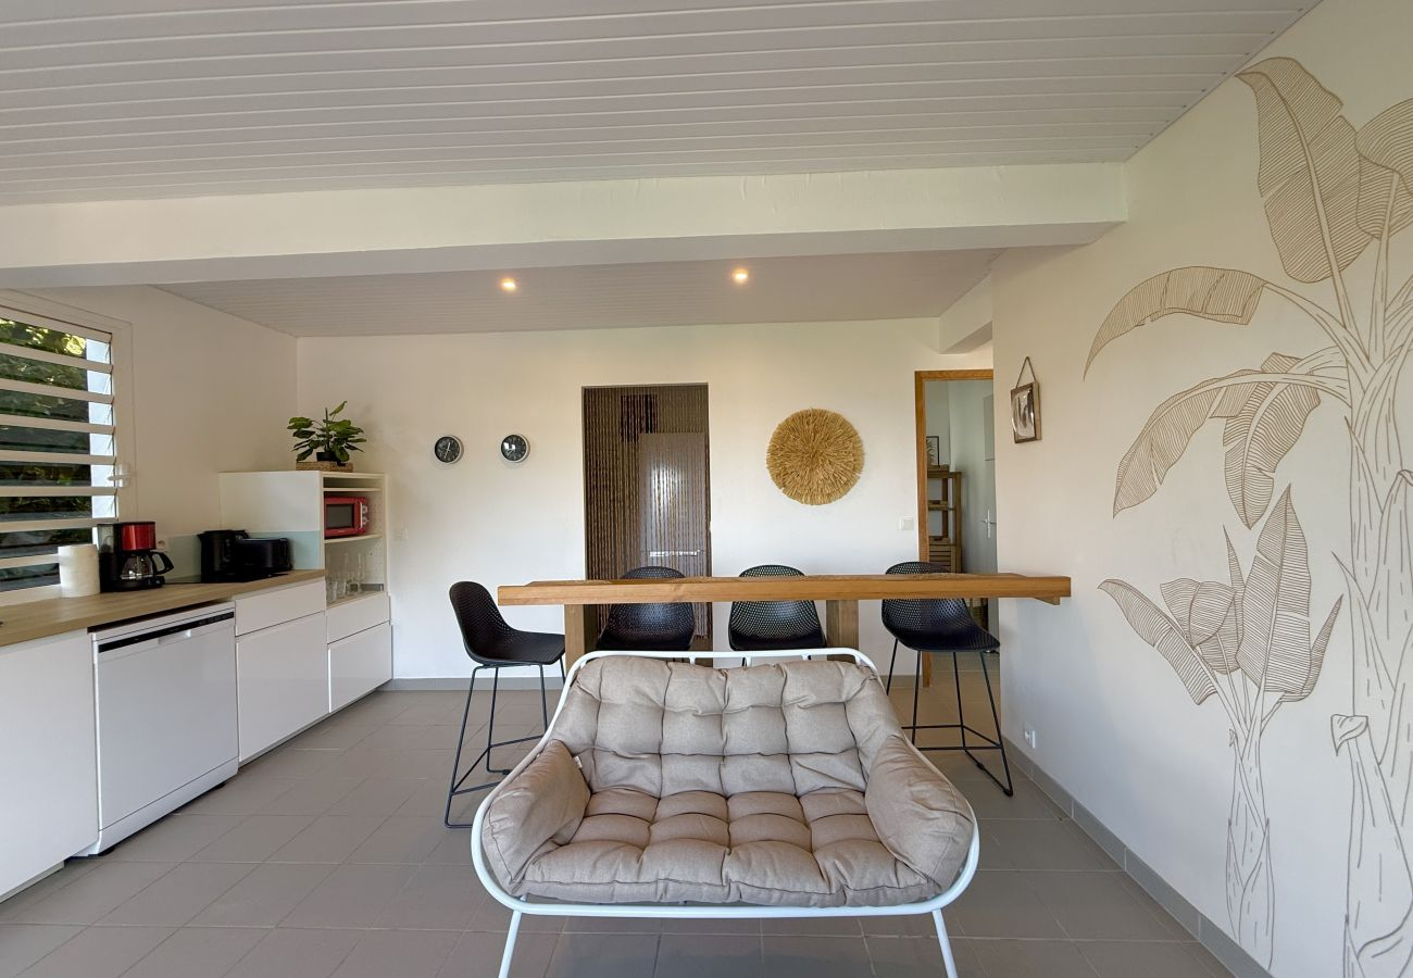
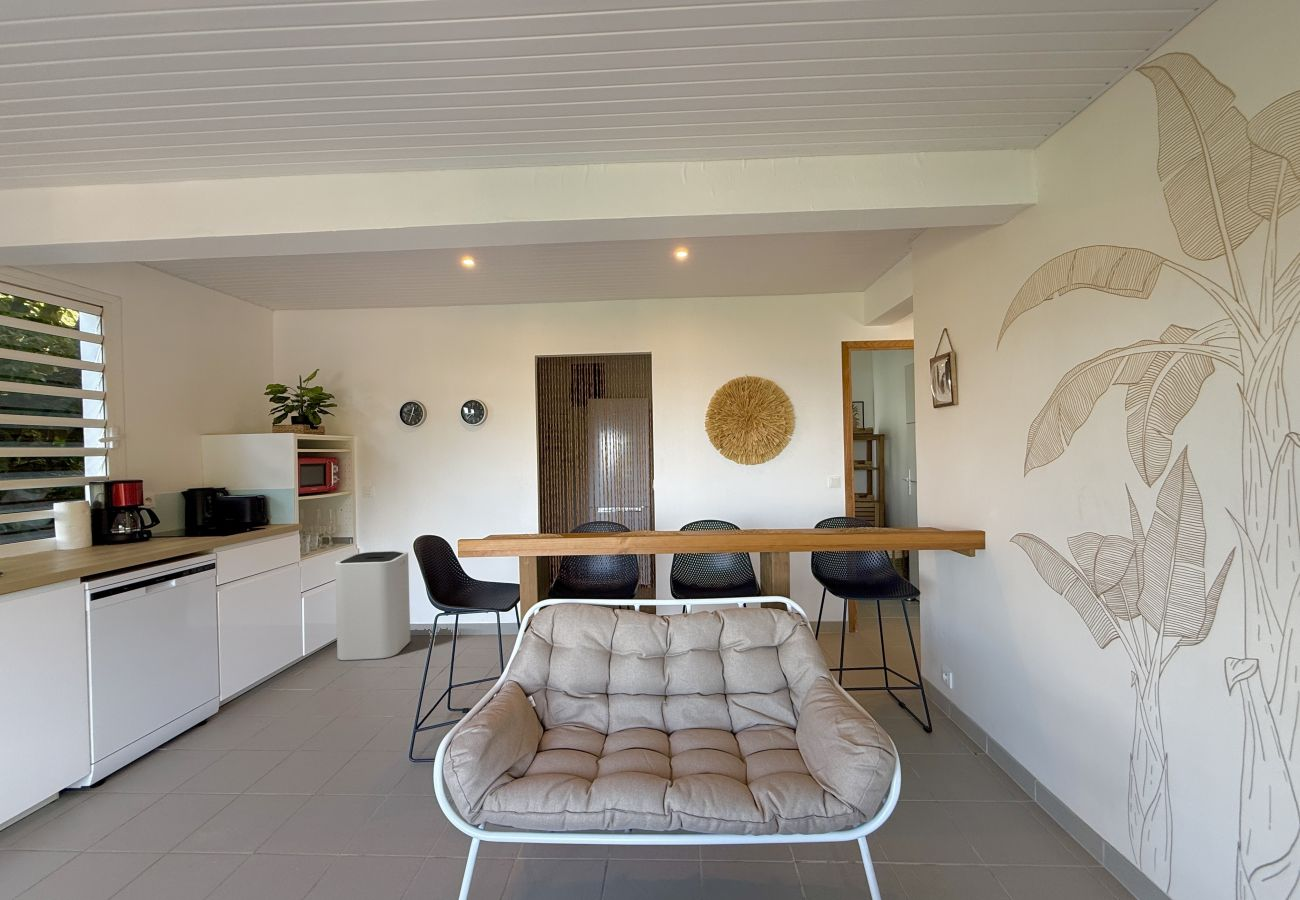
+ trash can (374, 602)
